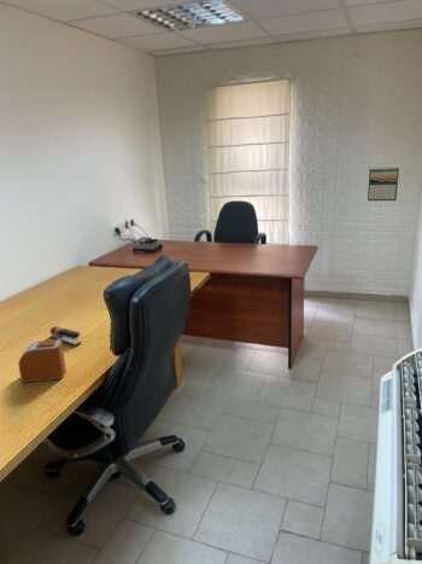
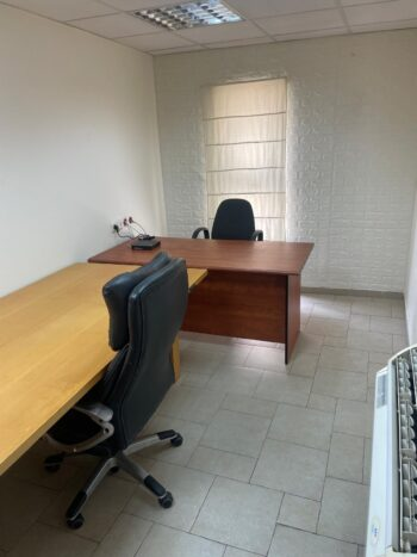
- stapler (64, 335)
- alarm clock (42, 359)
- calendar (382, 184)
